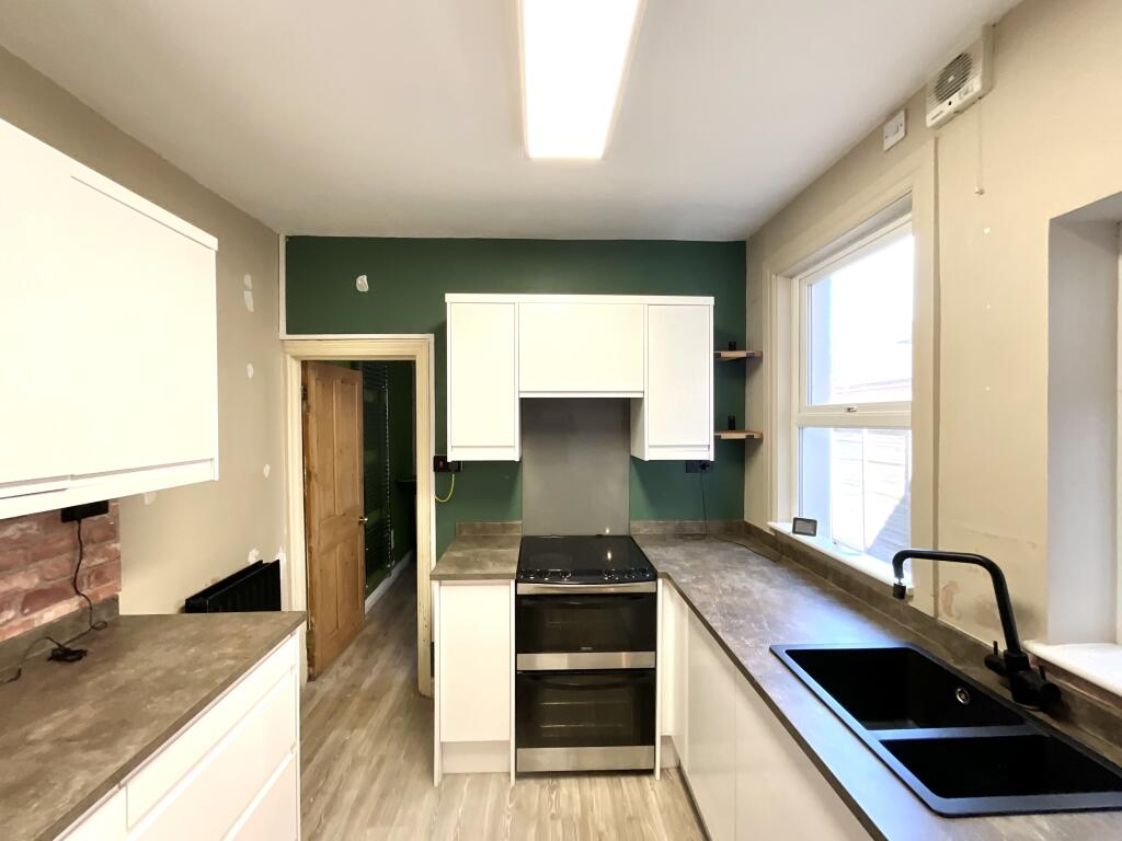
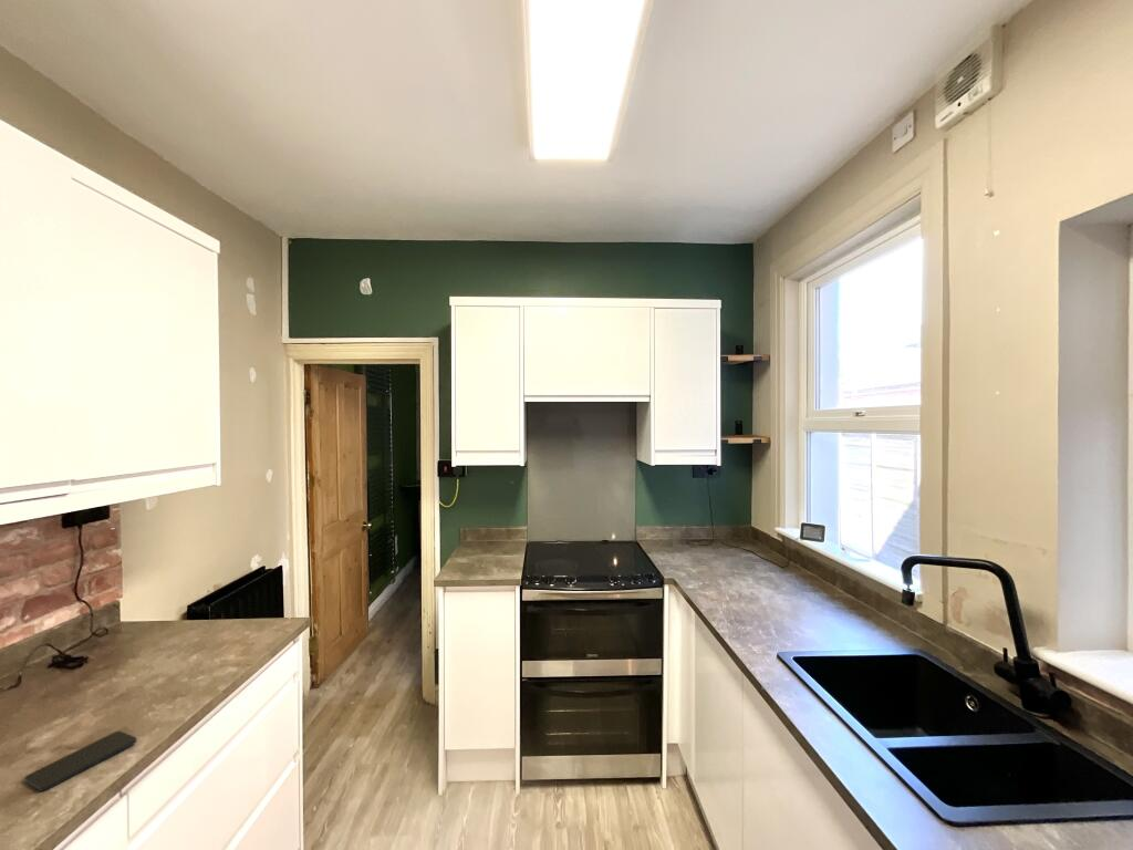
+ smartphone (83, 758)
